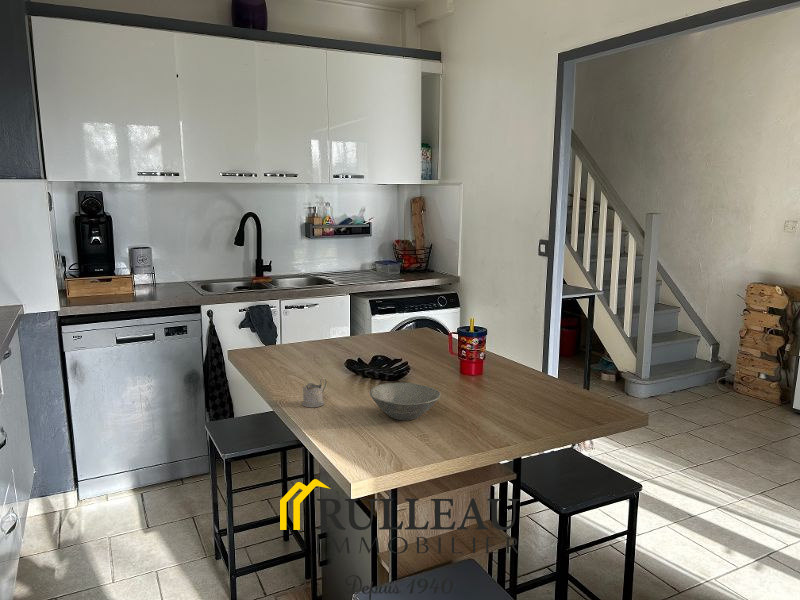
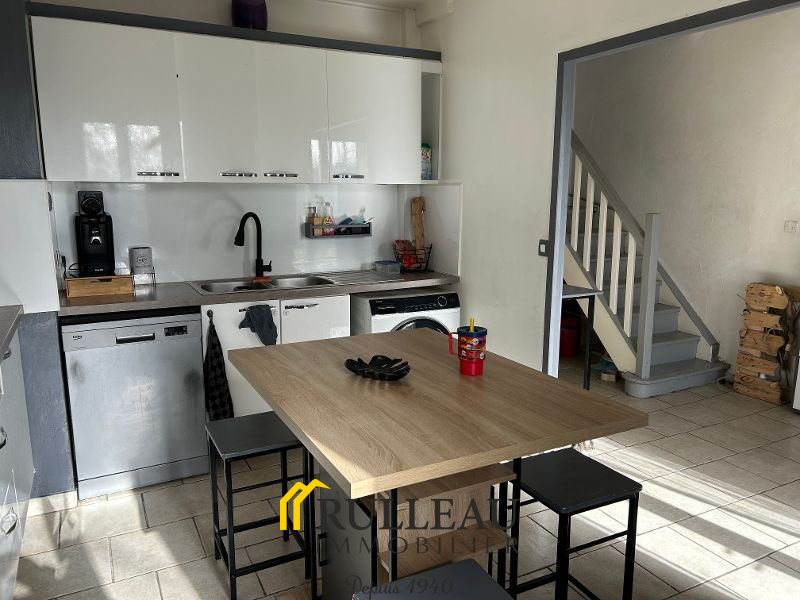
- tea glass holder (315, 388)
- bowl (405, 403)
